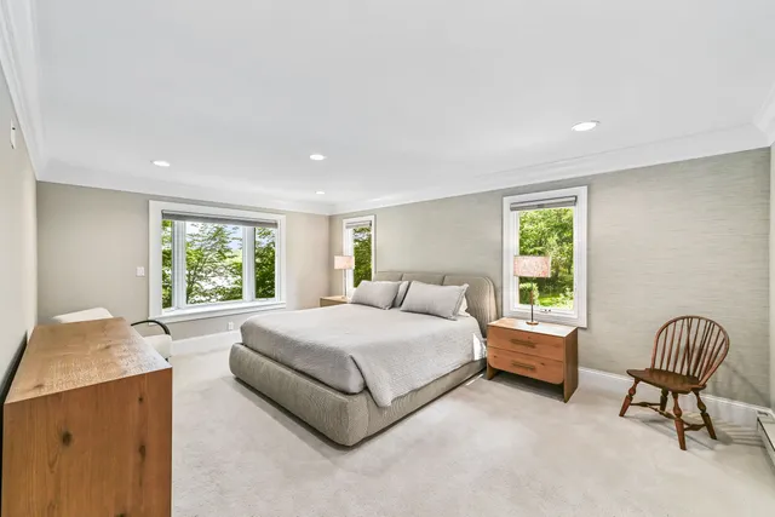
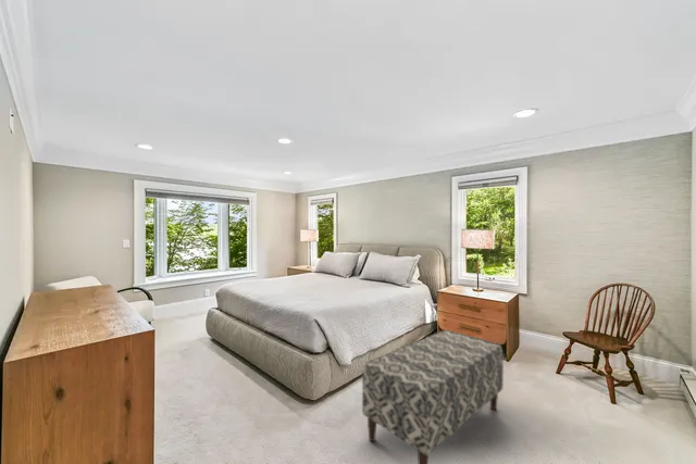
+ bench (437, 388)
